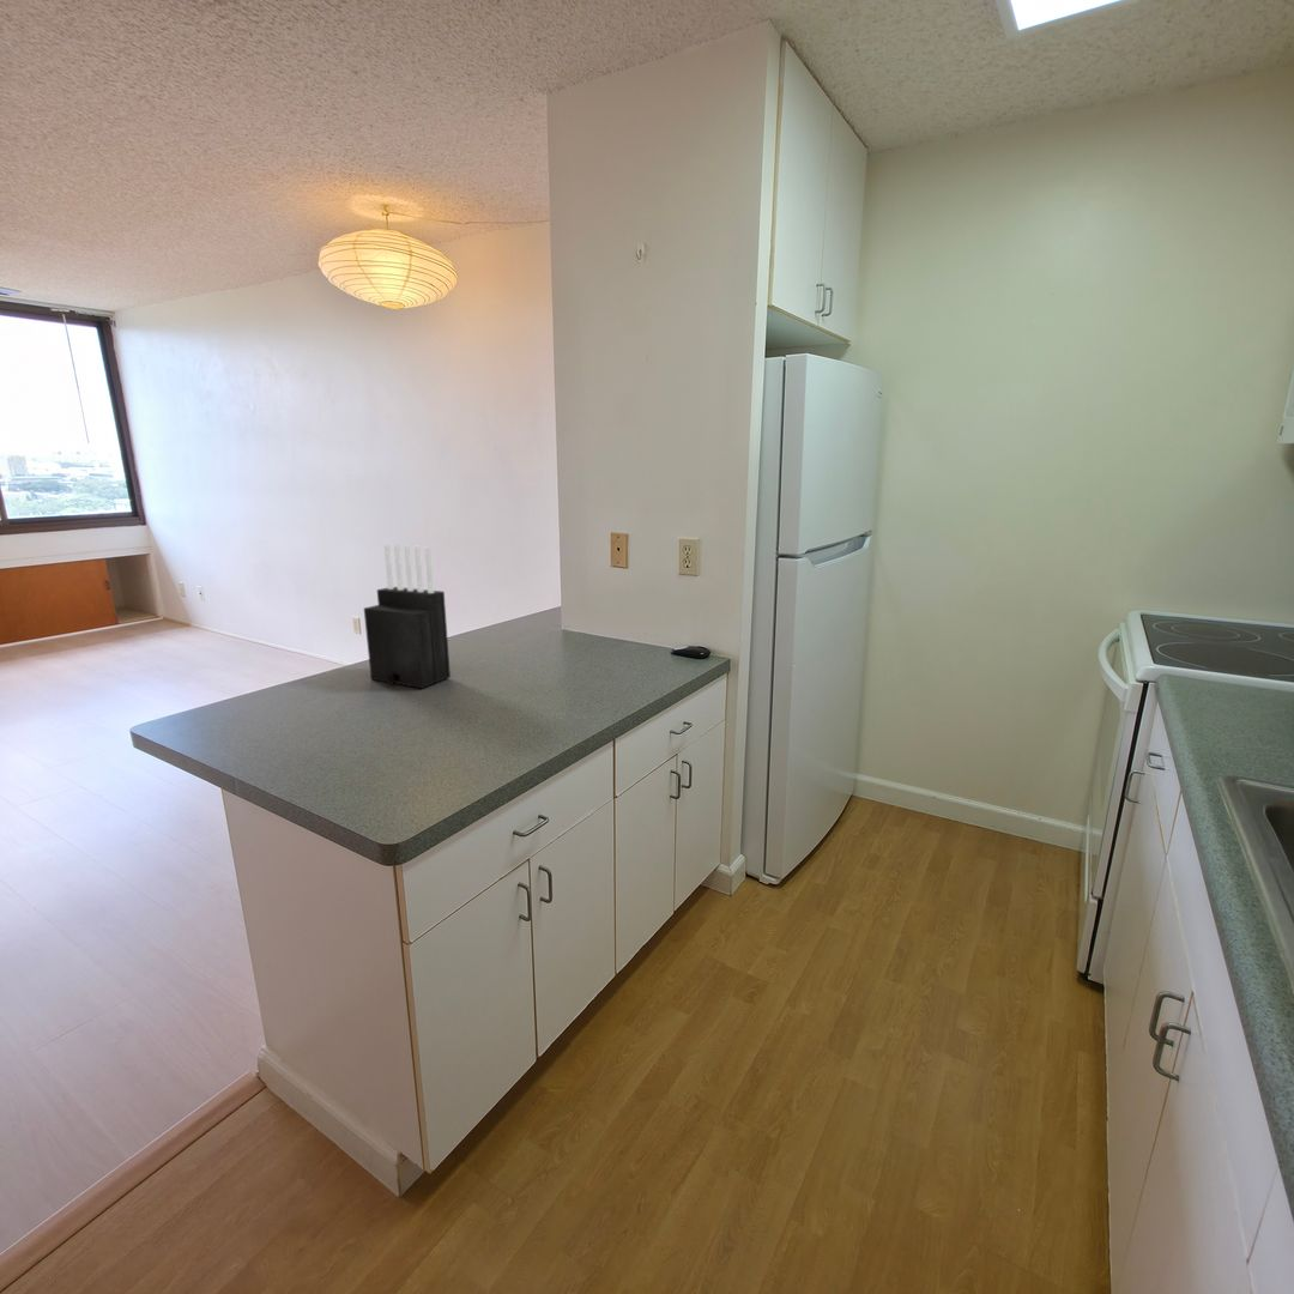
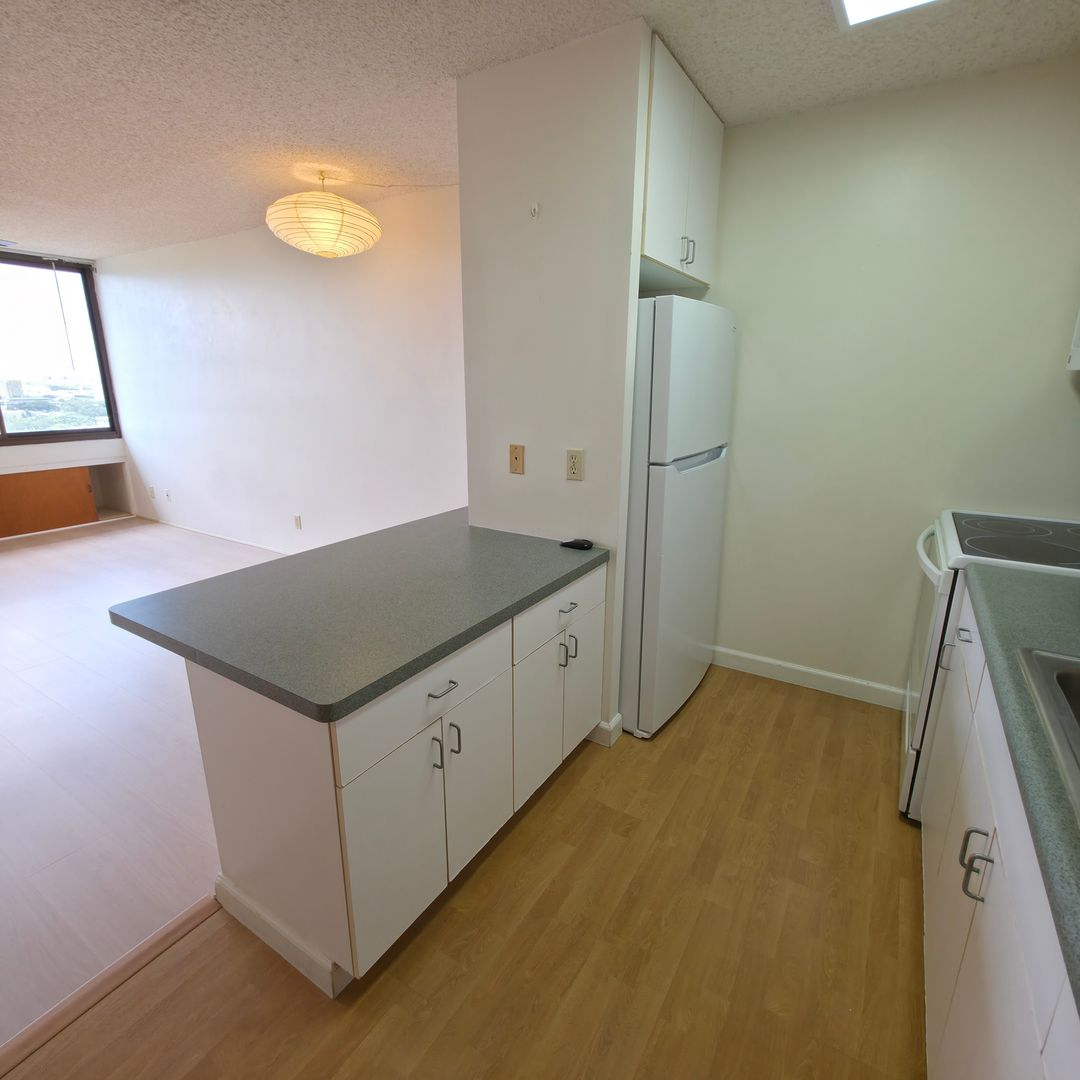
- knife block (401, 615)
